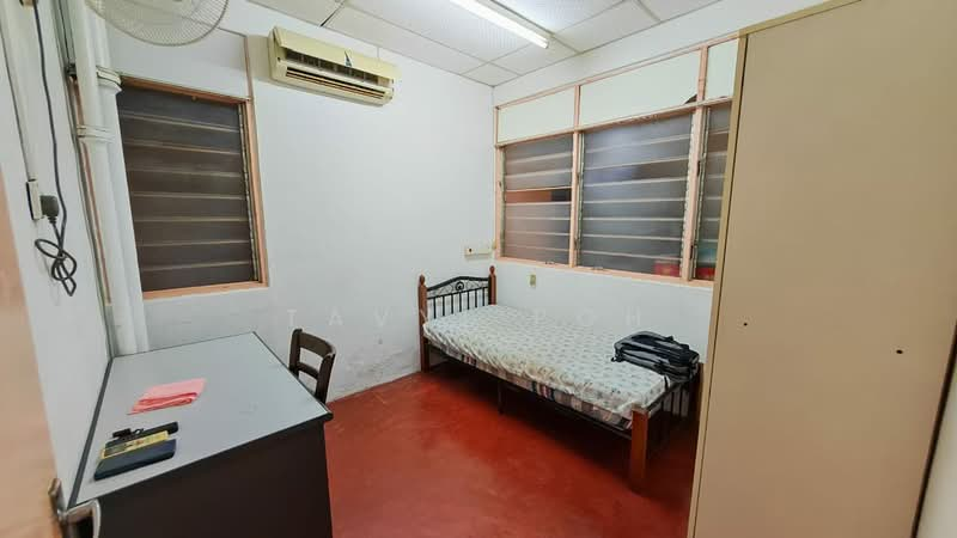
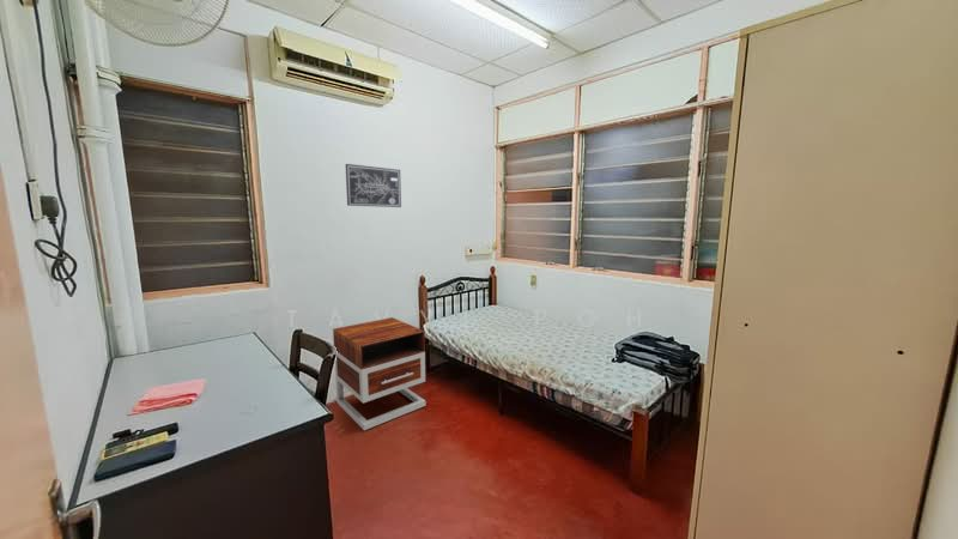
+ nightstand (380, 368)
+ wall art (375, 187)
